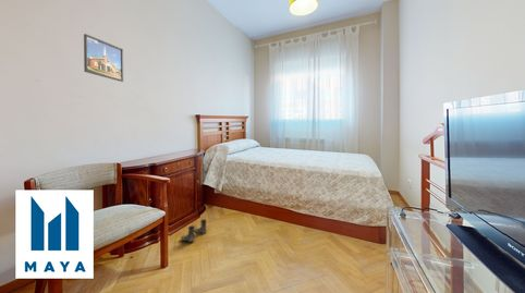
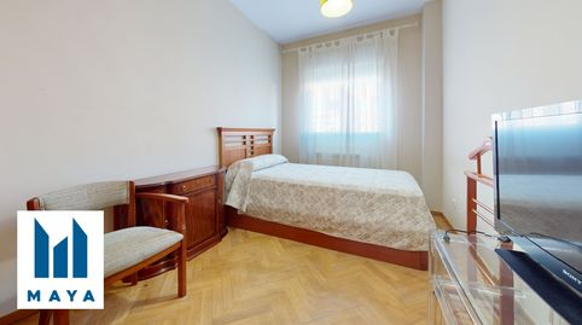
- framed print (105, 59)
- boots (193, 229)
